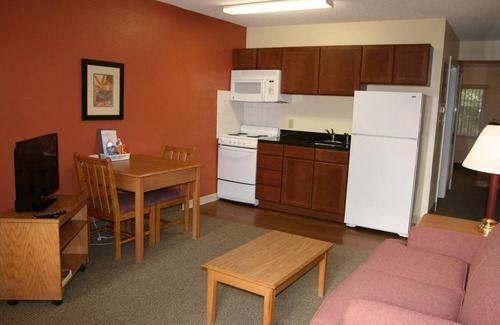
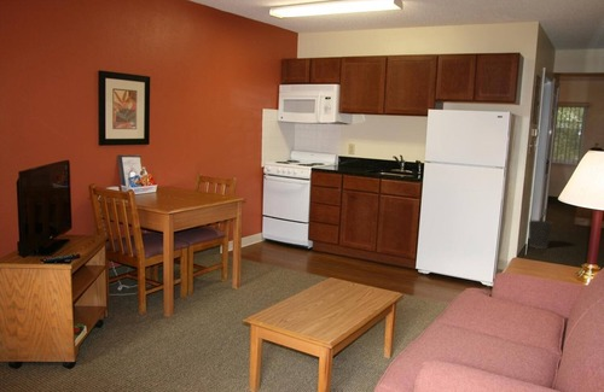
+ wastebasket (539, 234)
